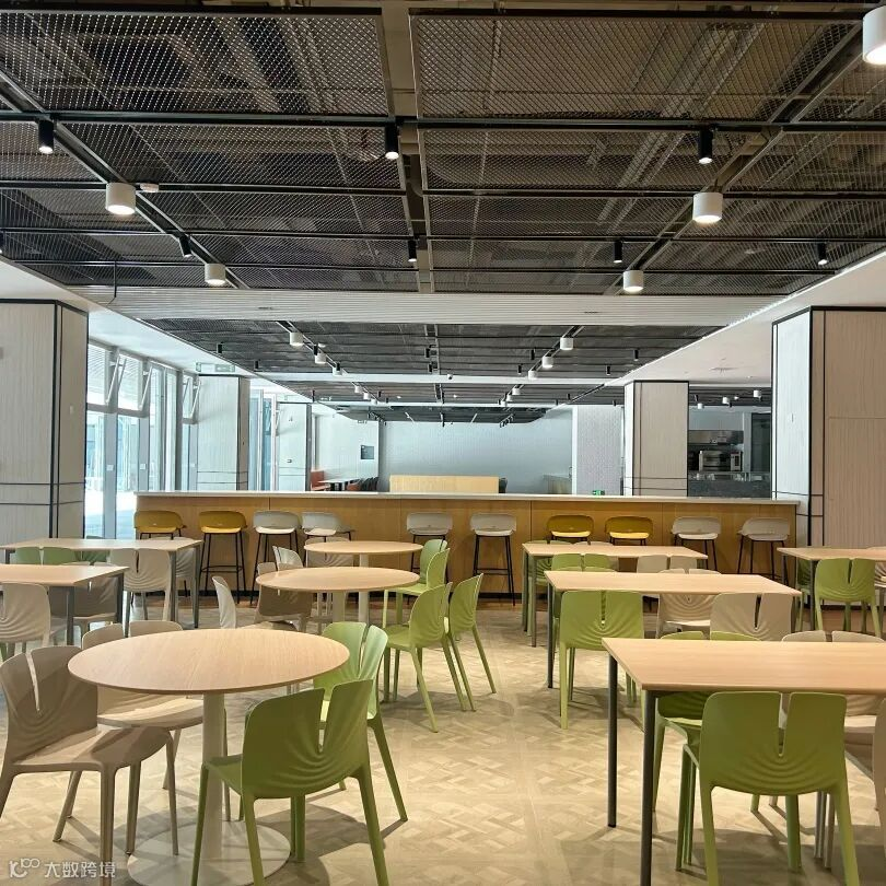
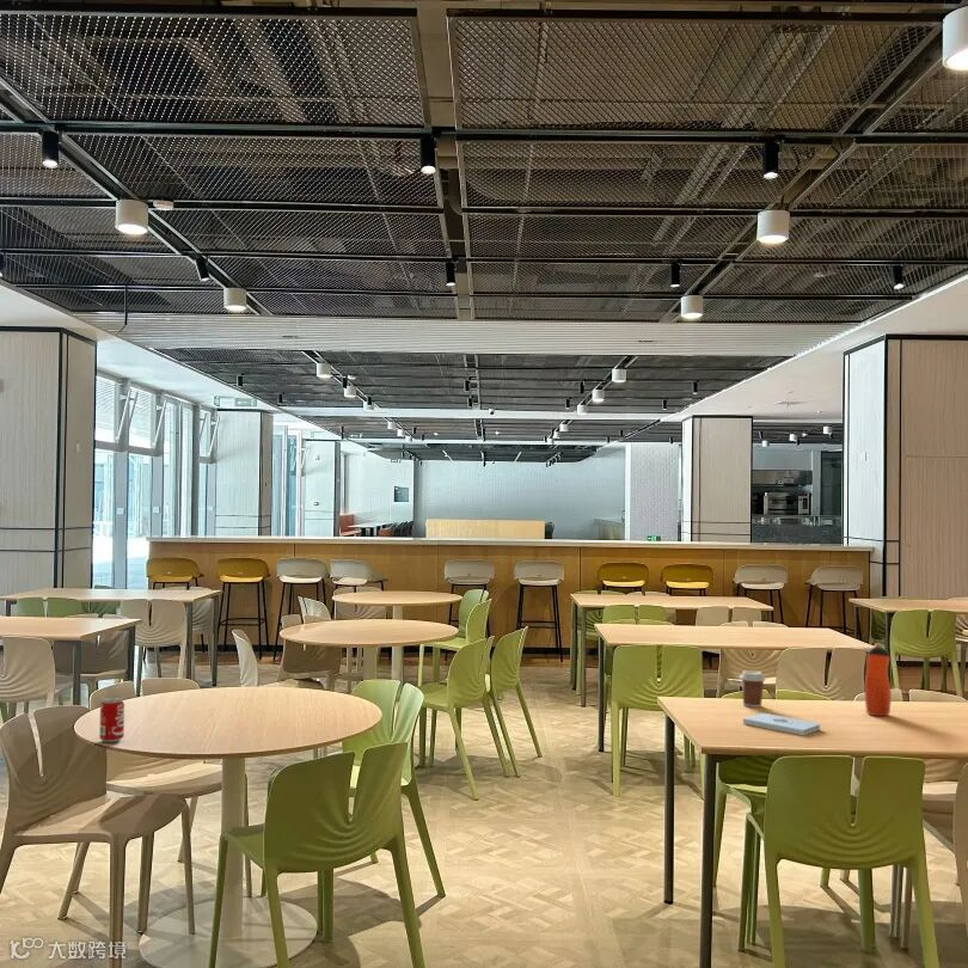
+ coffee cup (752, 688)
+ notepad (782, 723)
+ water bottle (877, 679)
+ beverage can (111, 719)
